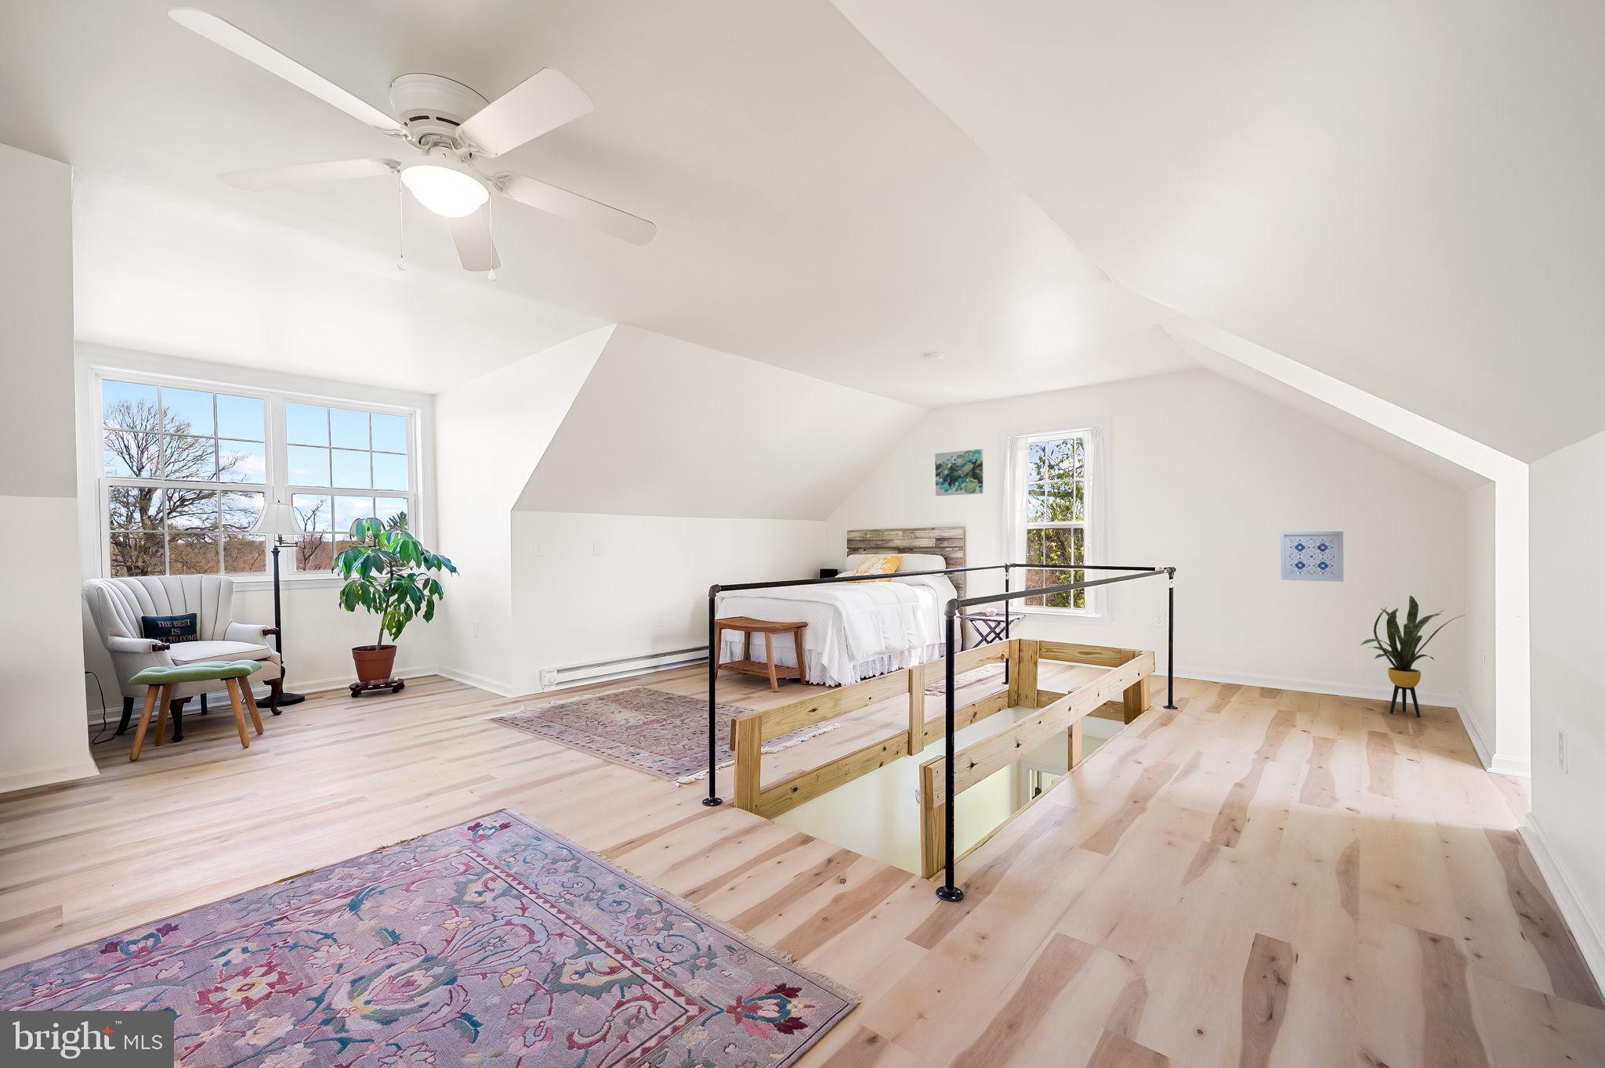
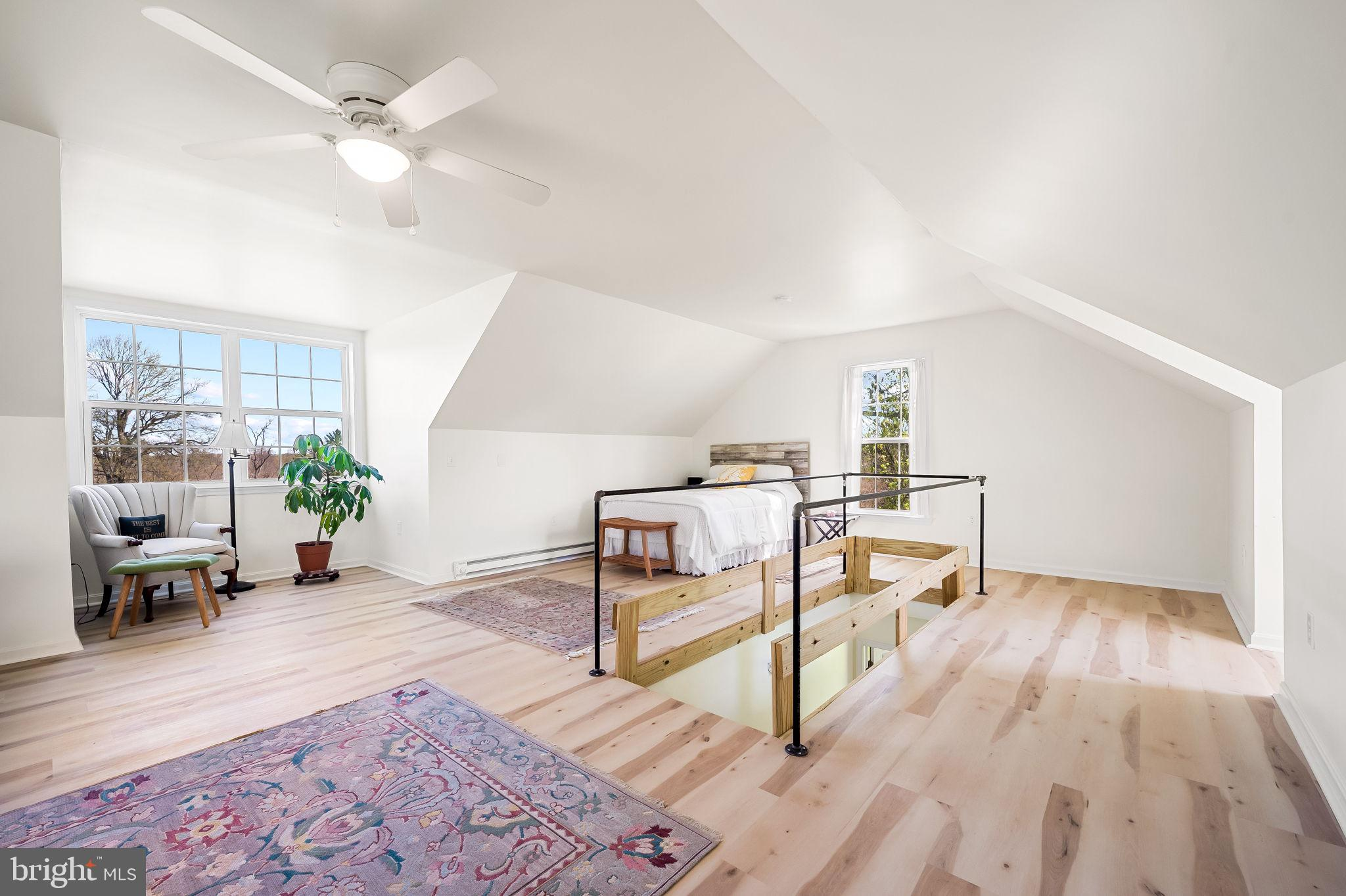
- wall art (1312, 555)
- house plant (1412, 656)
- wall art (959, 473)
